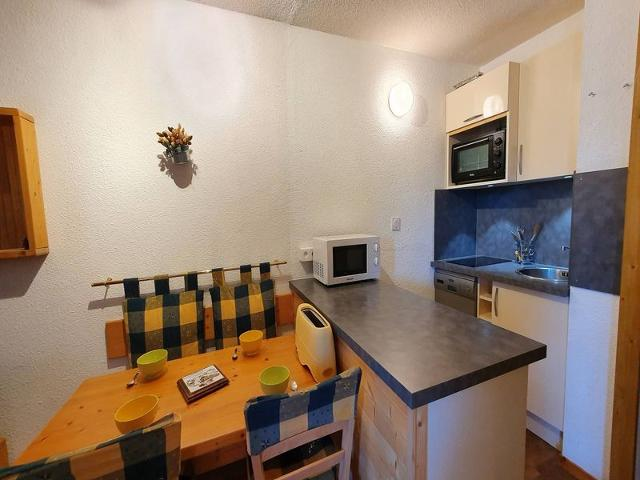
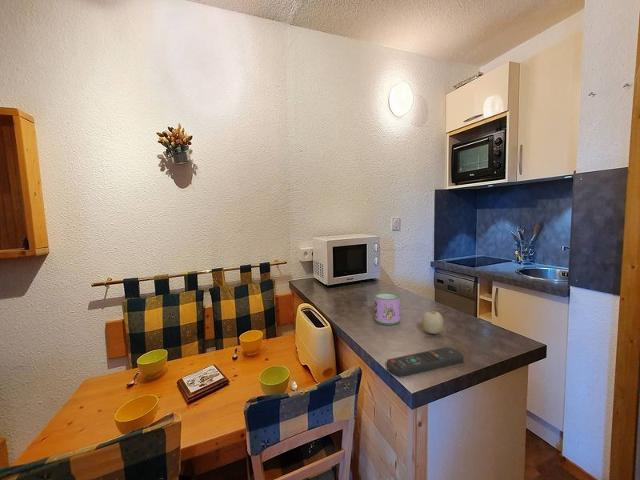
+ remote control (425, 360)
+ fruit (432, 322)
+ mug (386, 306)
